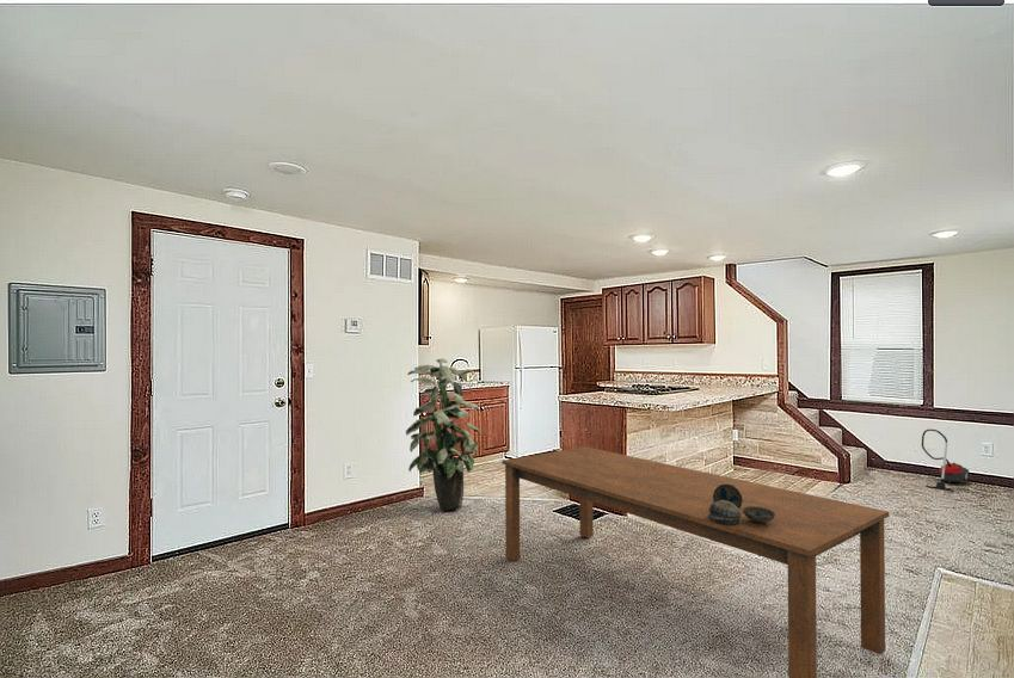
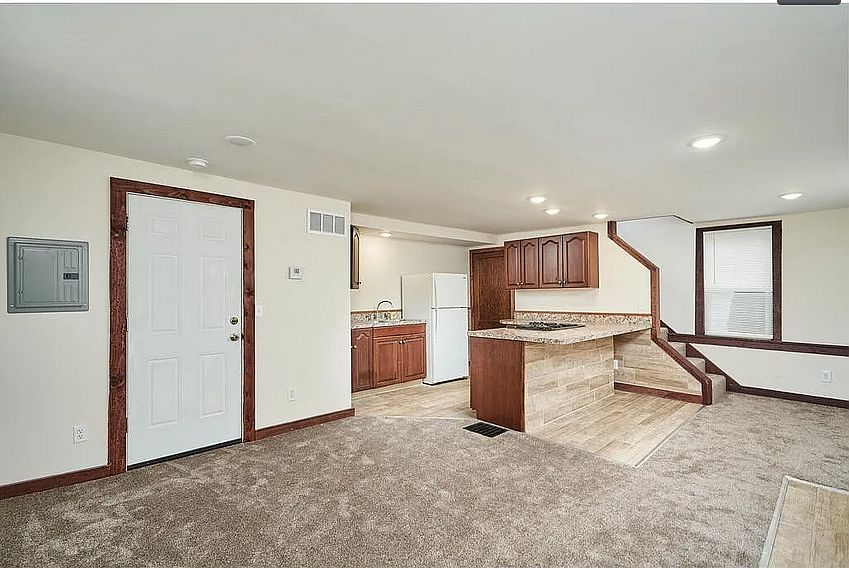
- dining table (663, 524)
- decorative bowl (735, 504)
- vacuum cleaner (941, 457)
- indoor plant (442, 432)
